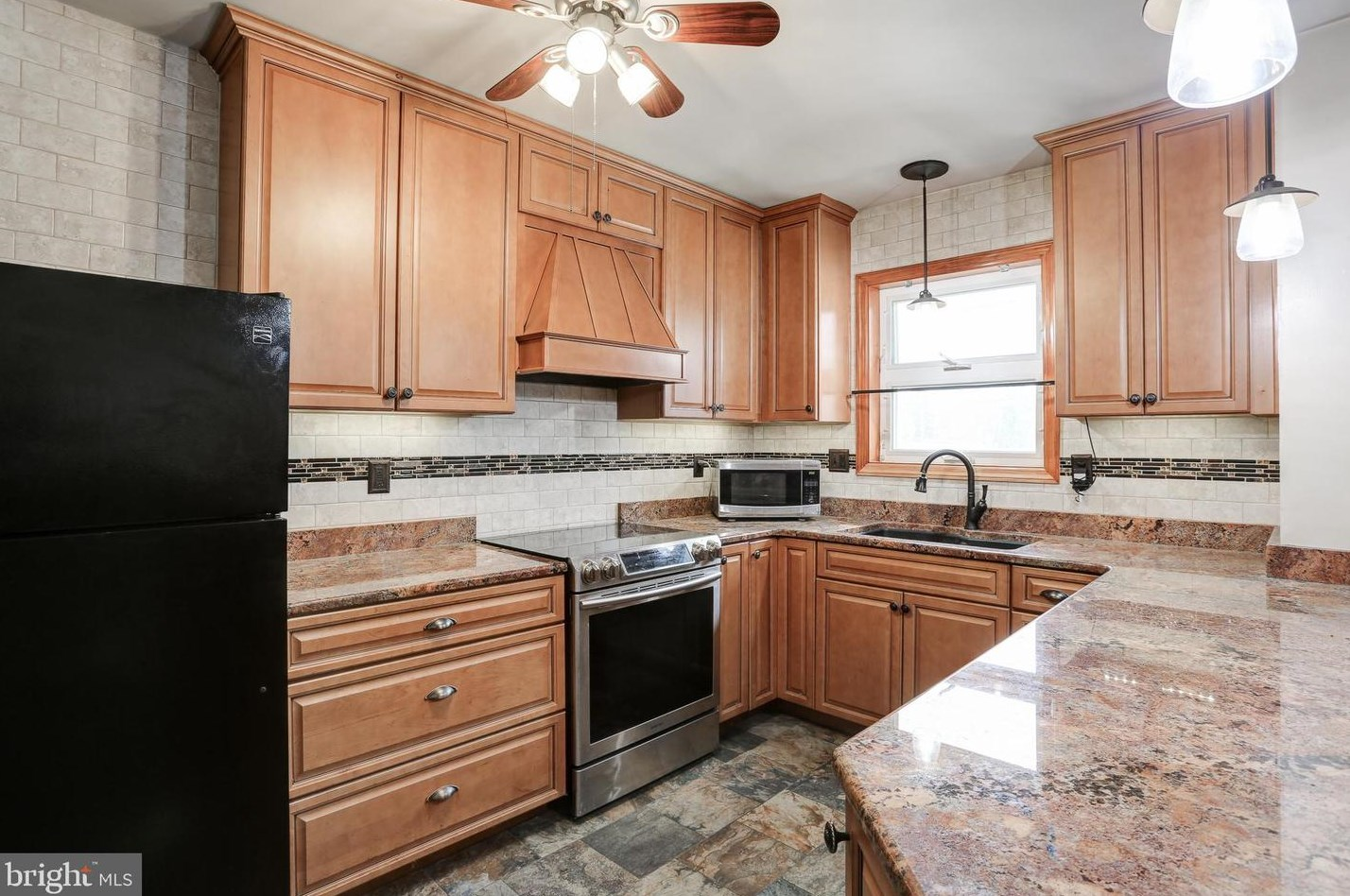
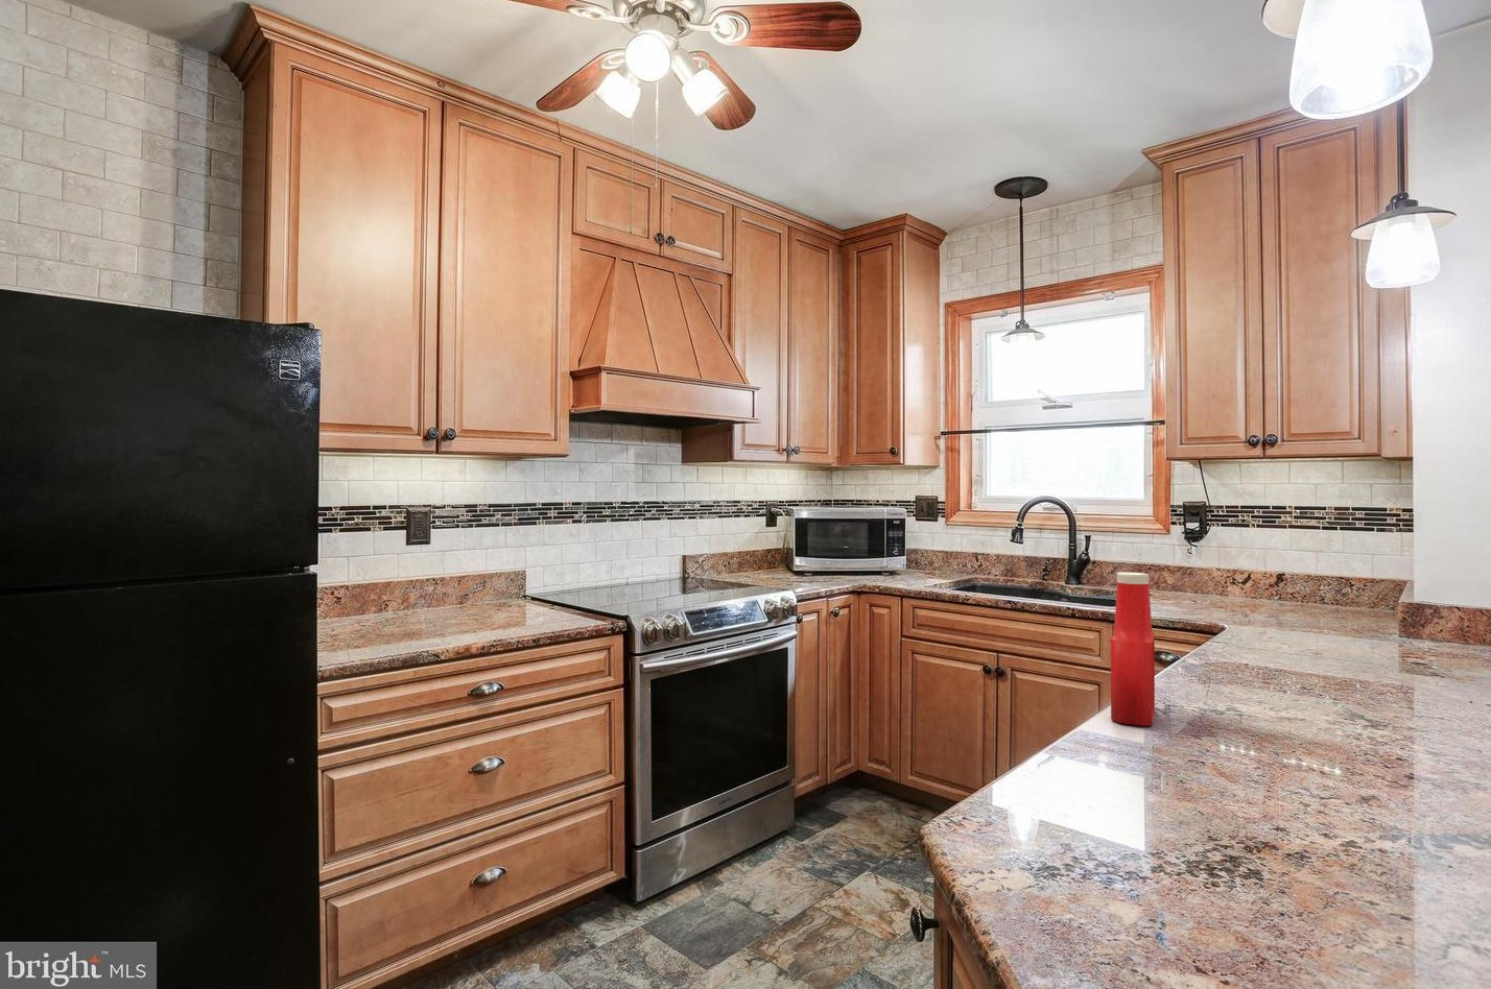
+ soap bottle (1133, 644)
